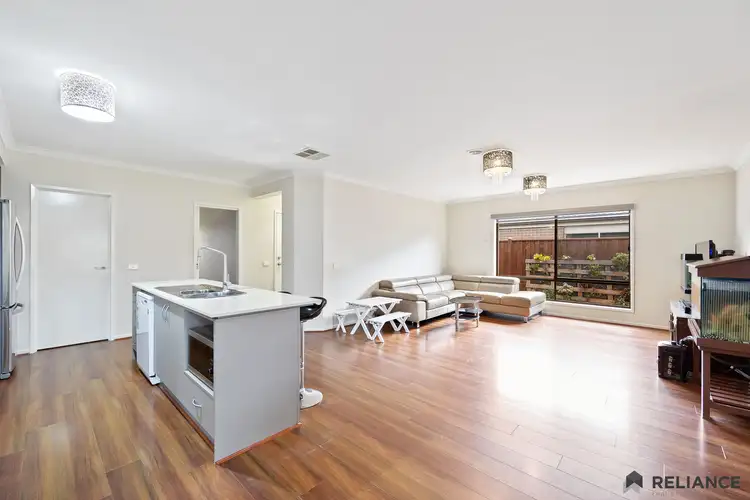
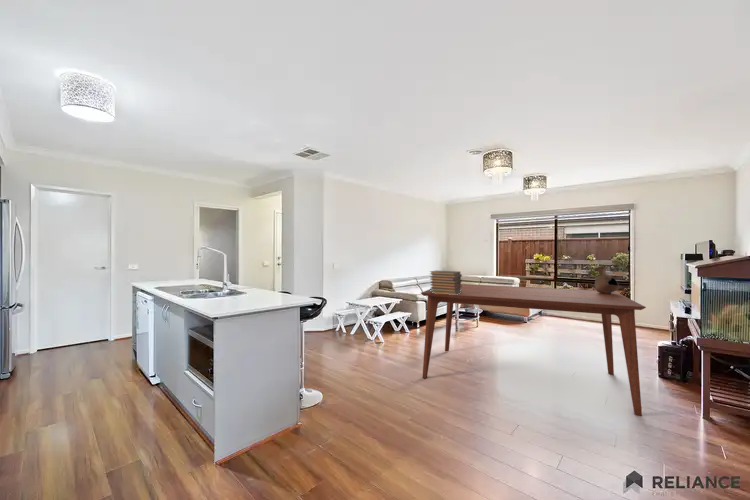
+ book stack (445, 282)
+ ceramic jug (605, 279)
+ dining table (519, 307)
